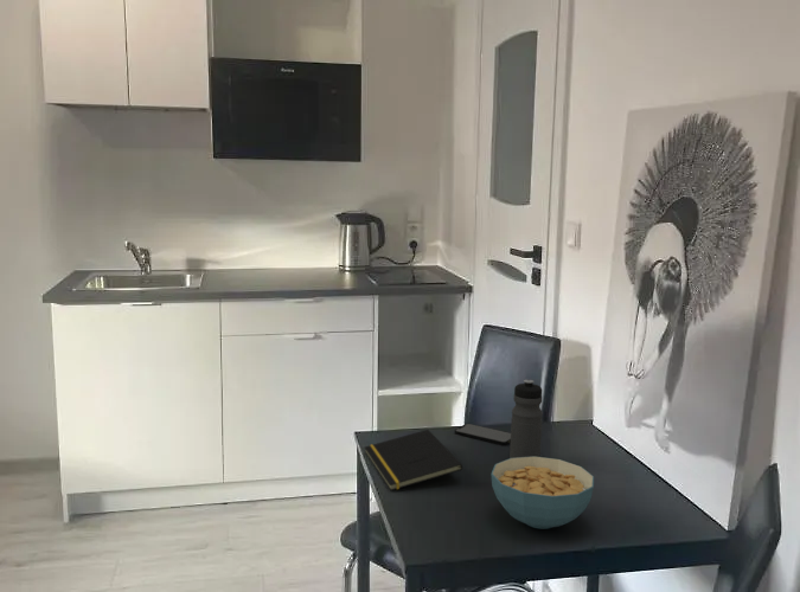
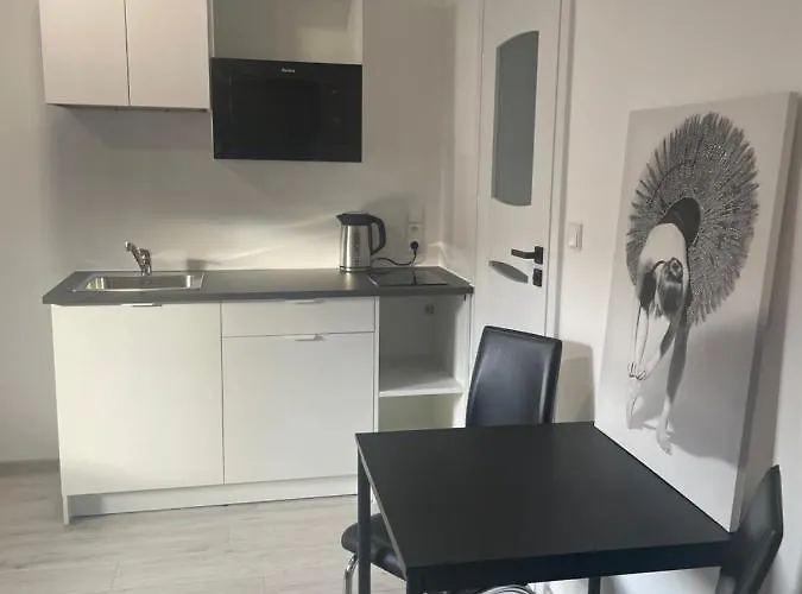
- notepad (410, 457)
- smartphone (485, 433)
- water bottle (526, 420)
- cereal bowl (540, 498)
